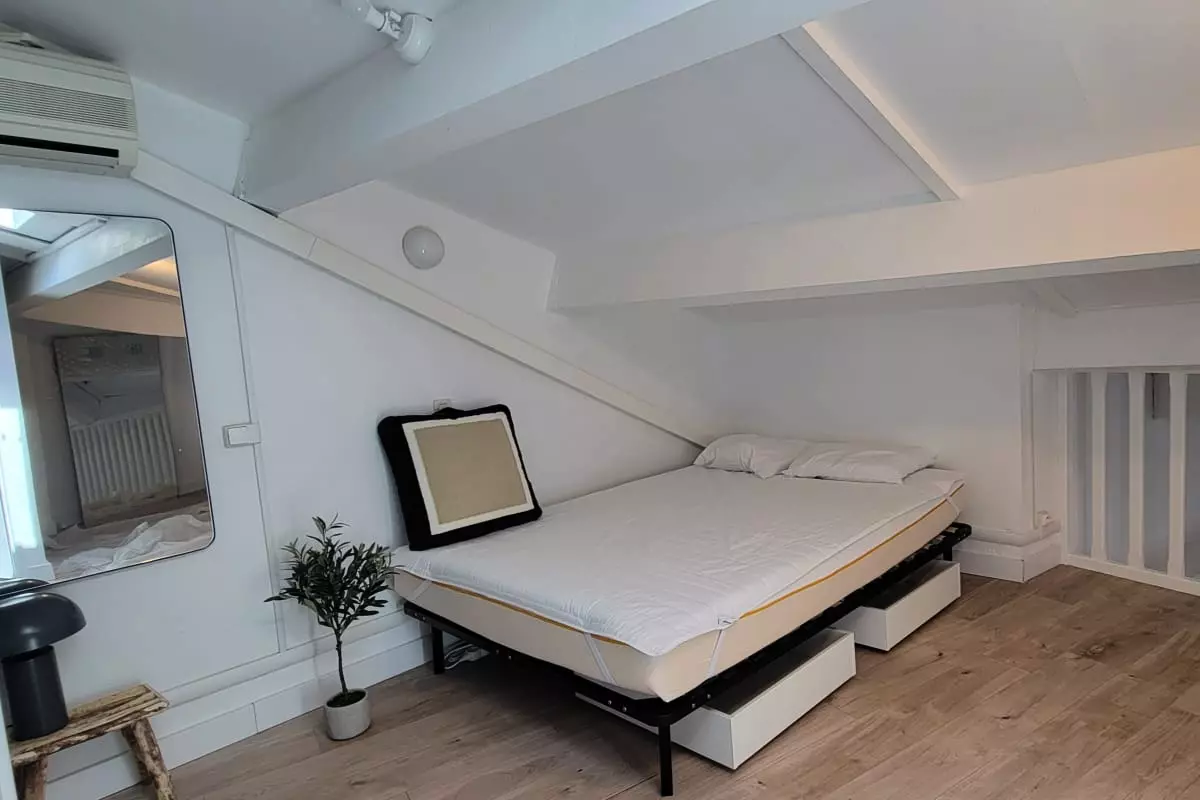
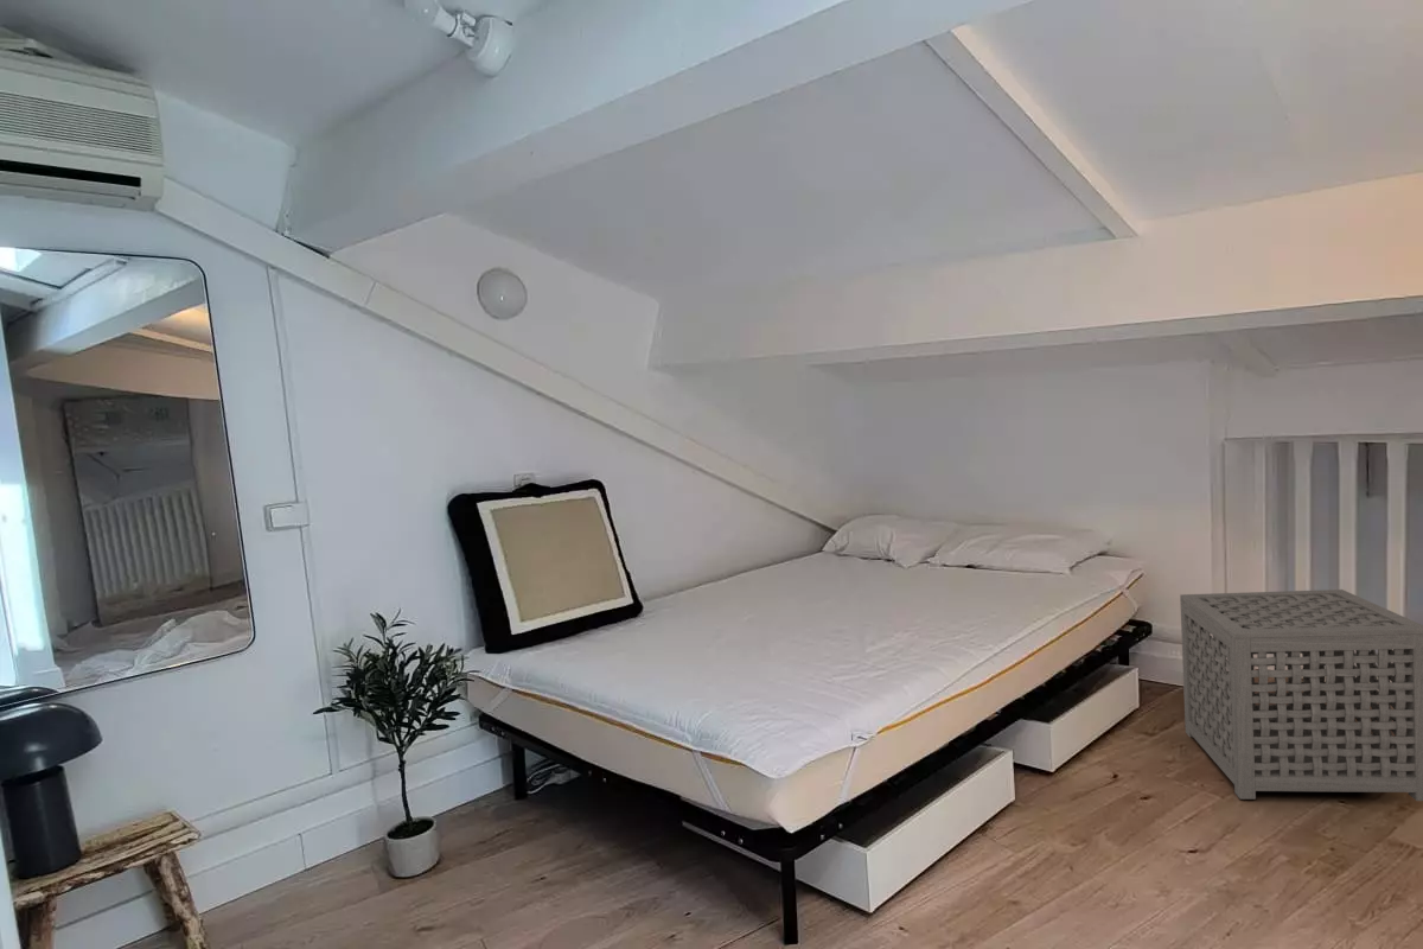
+ side table (1294, 687)
